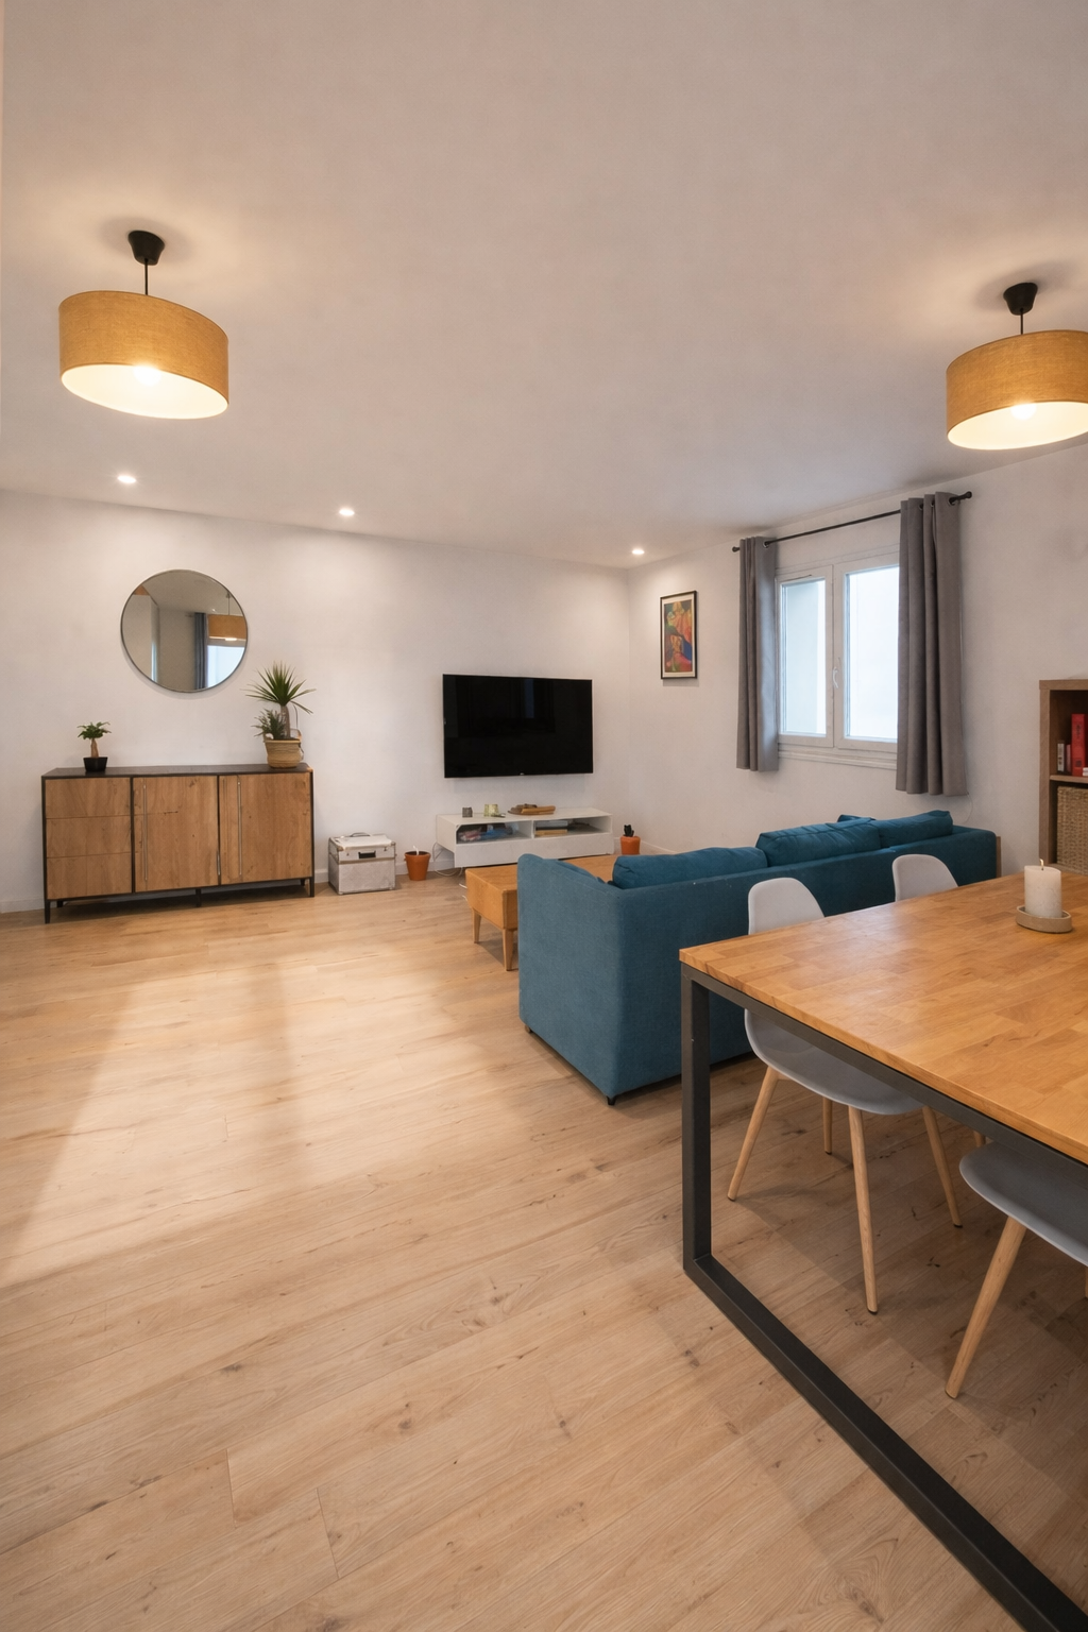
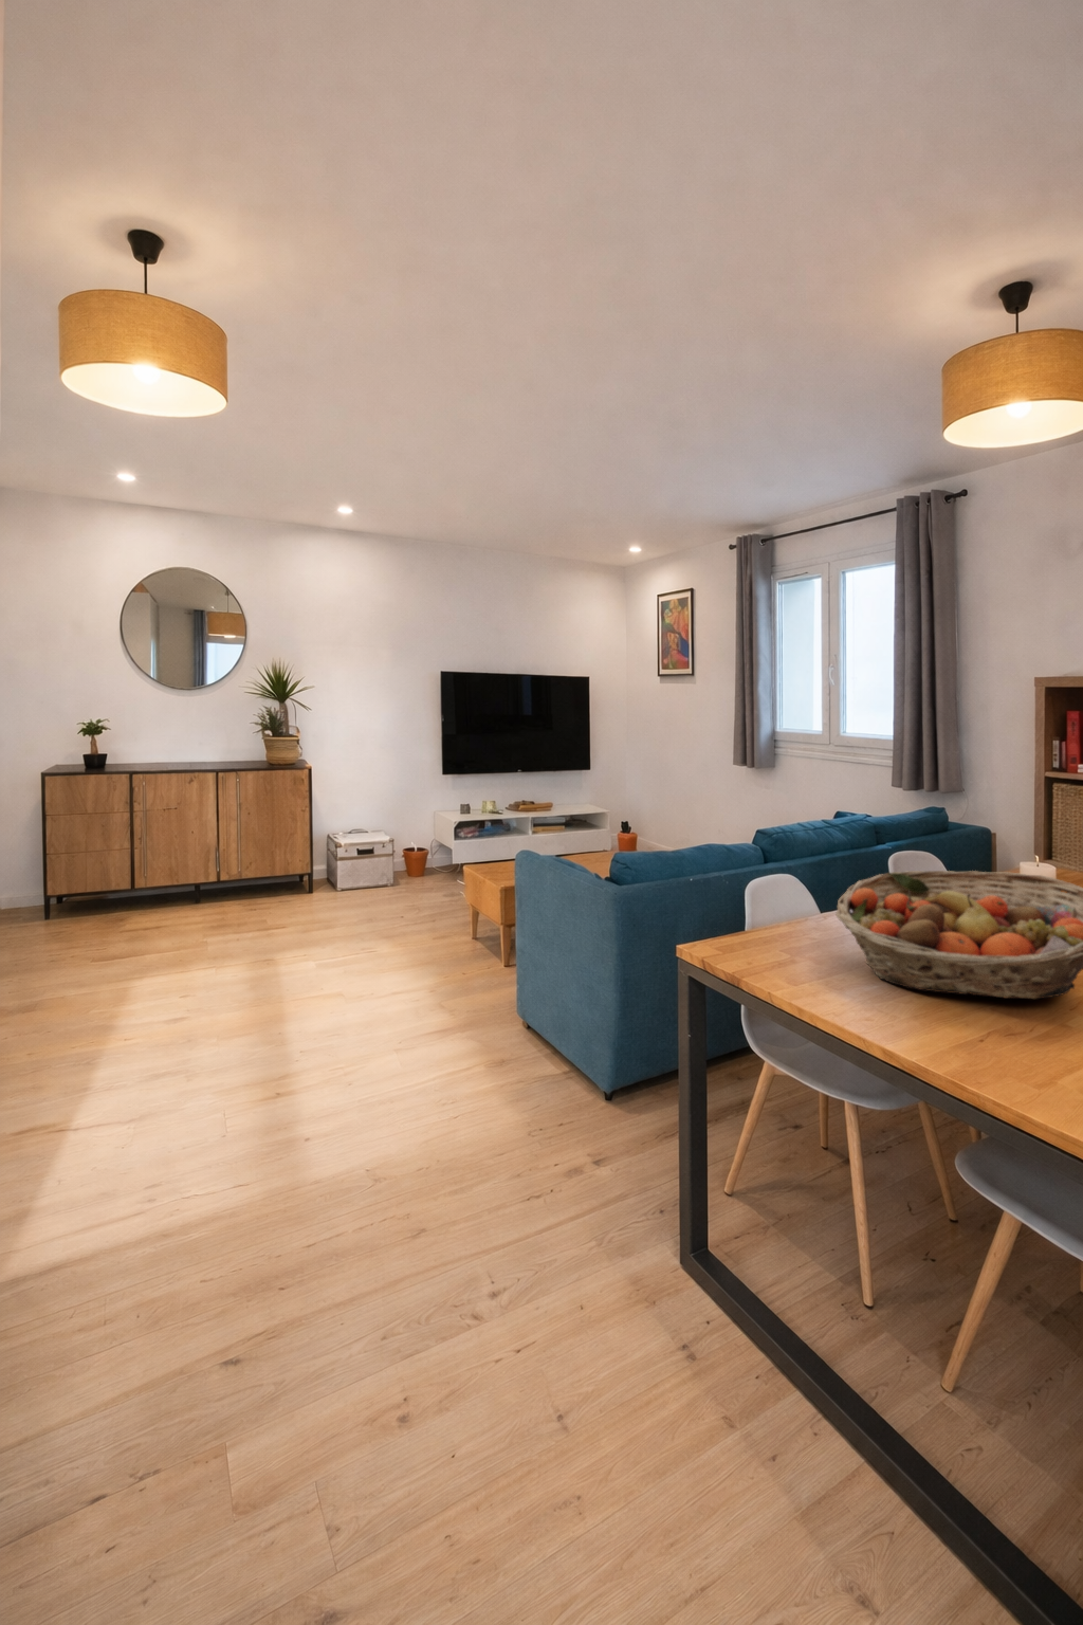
+ fruit basket (967, 927)
